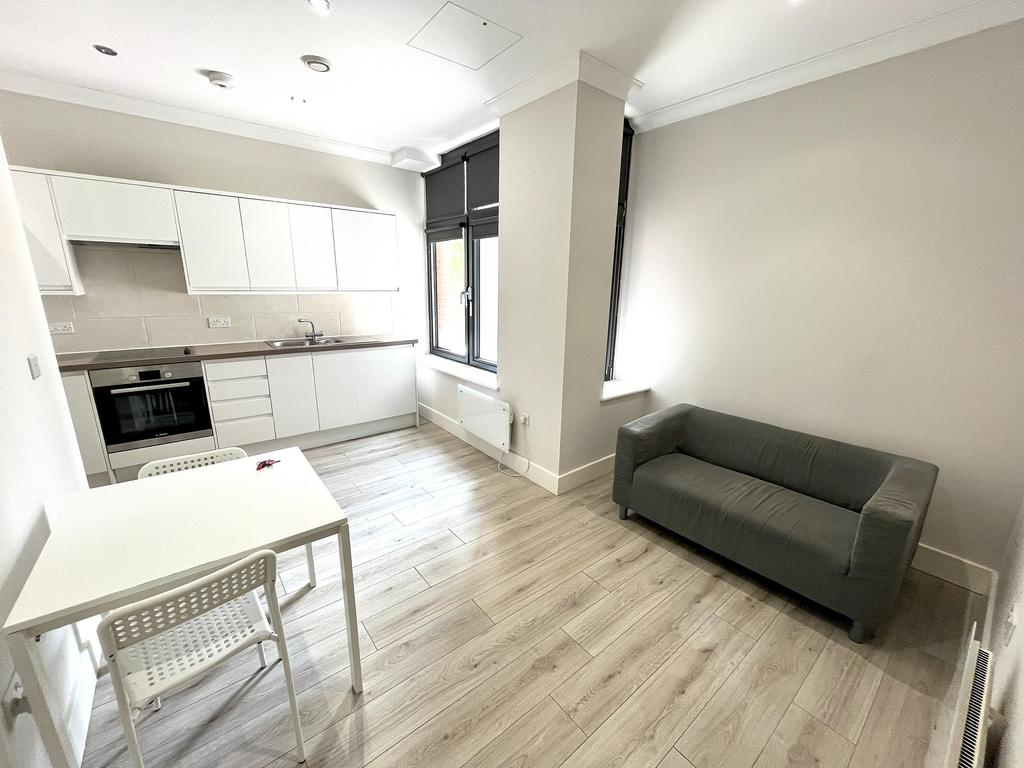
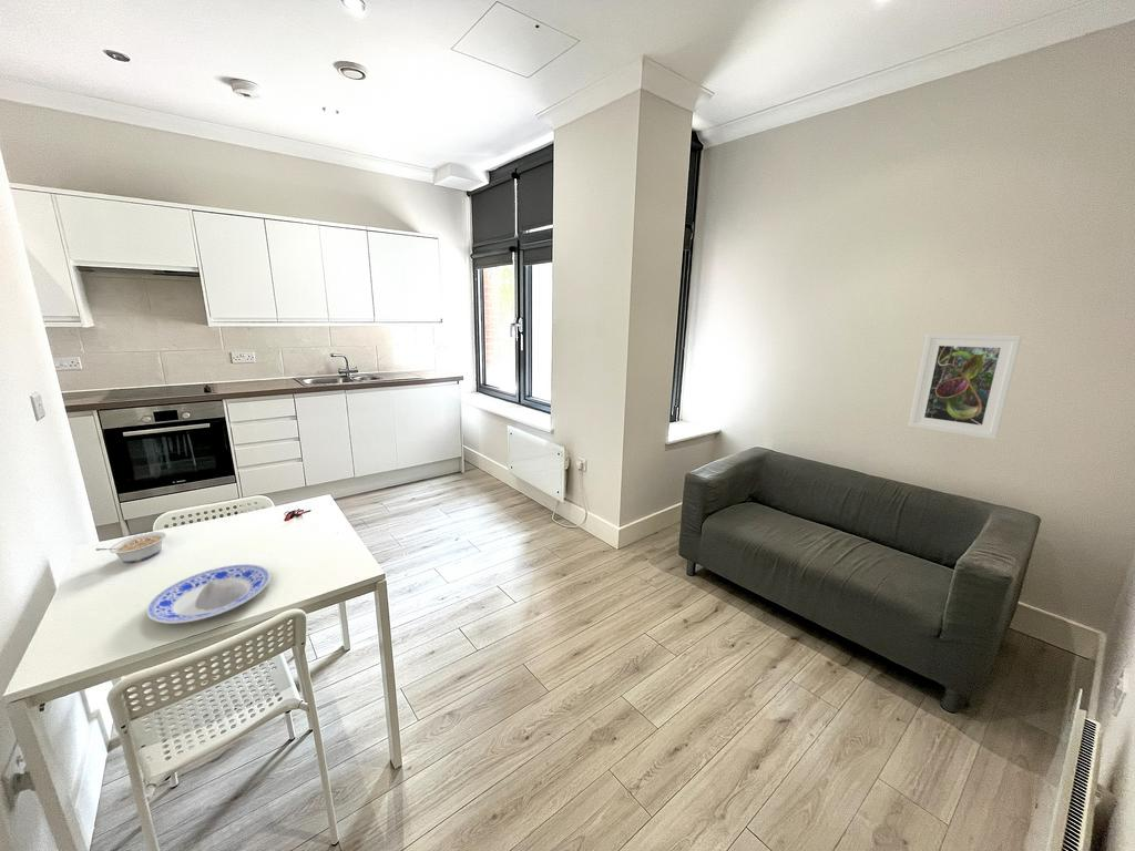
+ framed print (960, 385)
+ plate (212, 589)
+ legume (137, 547)
